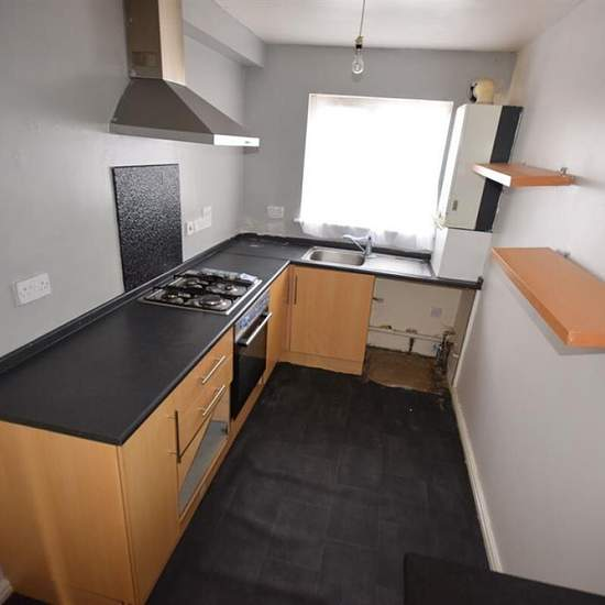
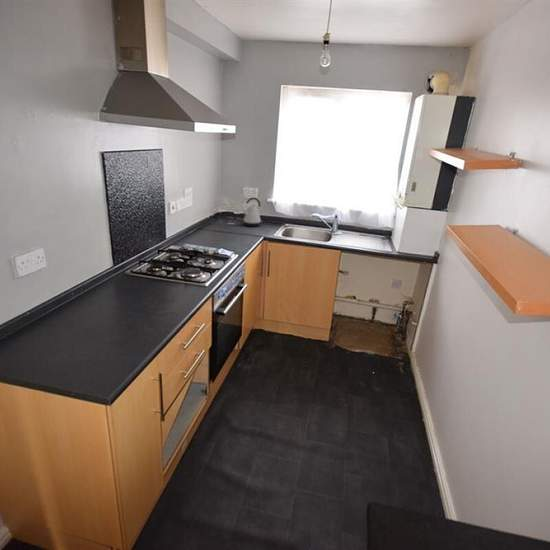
+ kettle (252, 211)
